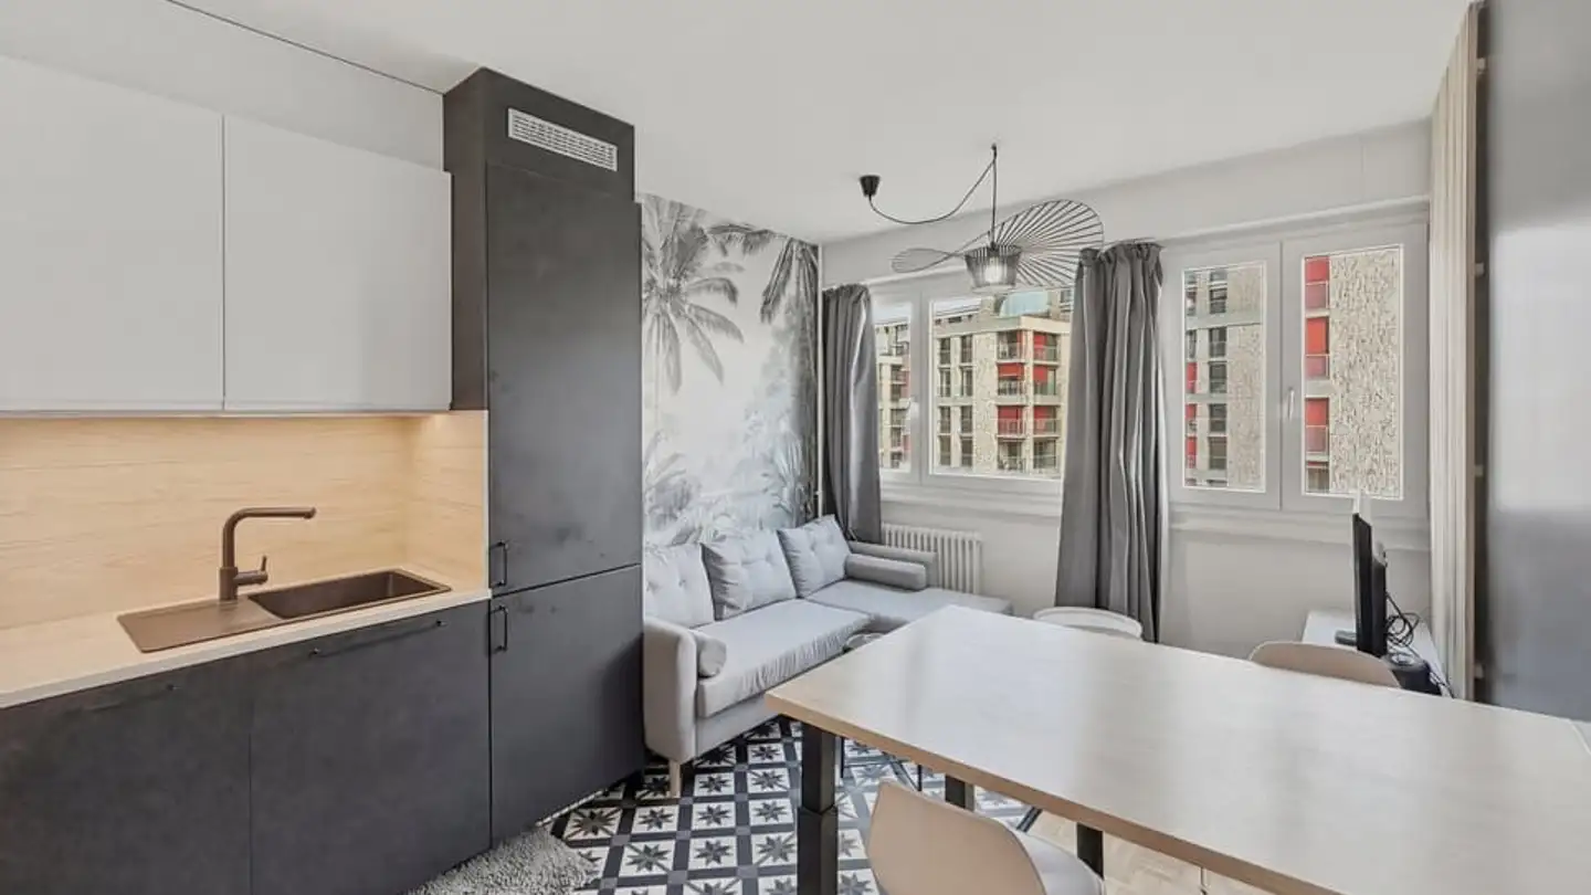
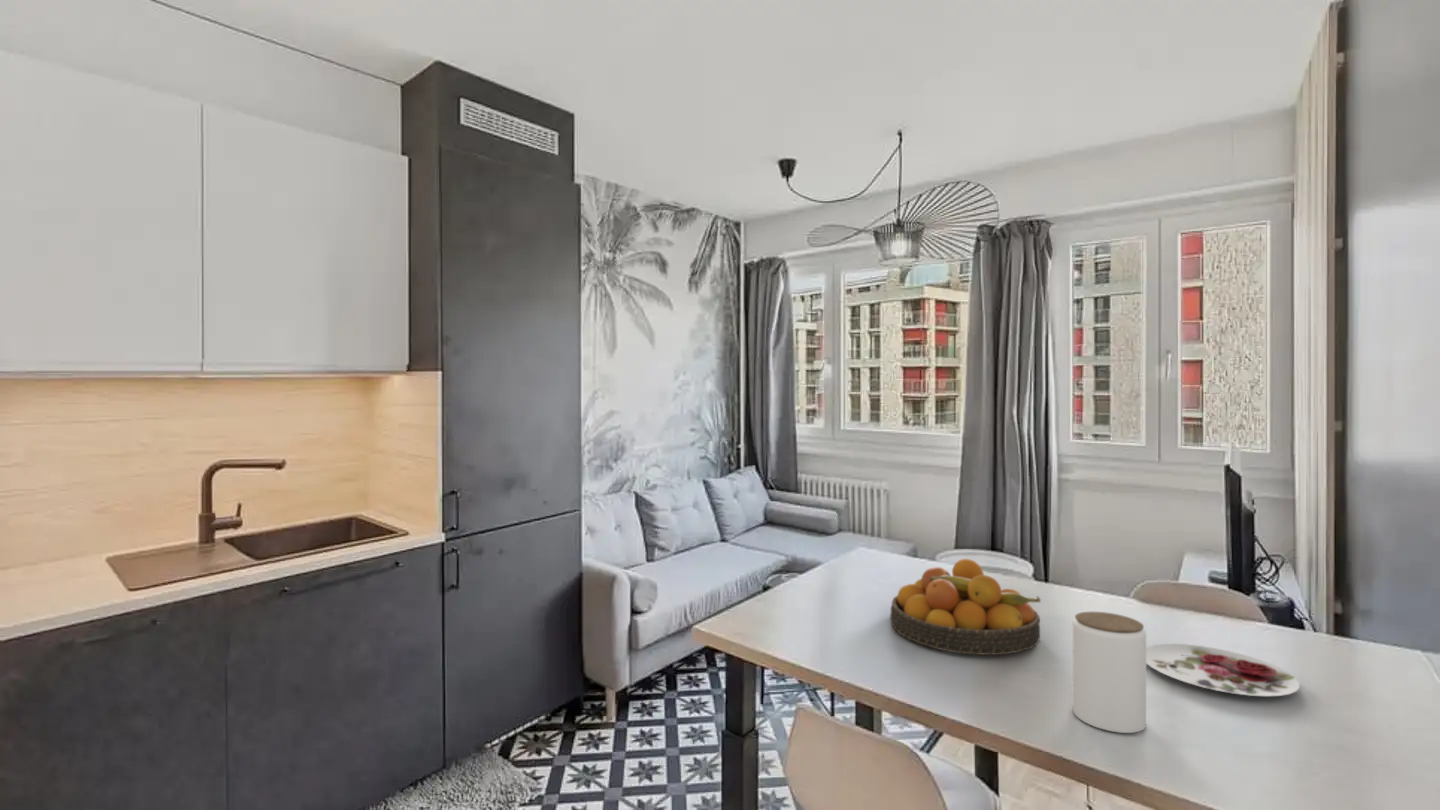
+ plate (1215, 666)
+ jar (1108, 669)
+ fruit bowl (962, 598)
